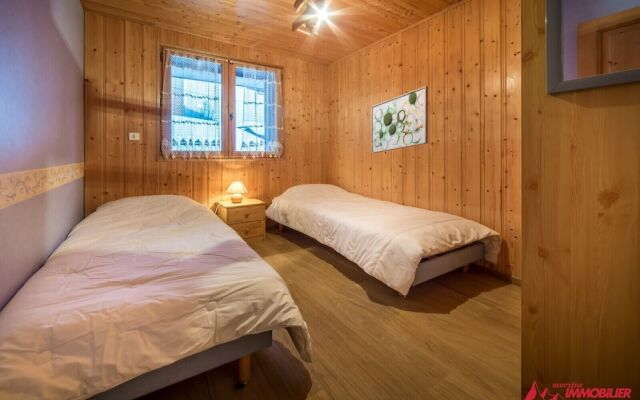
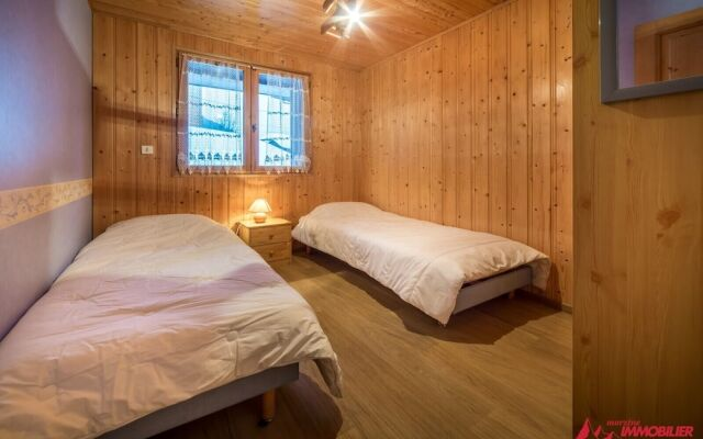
- wall art (396, 122)
